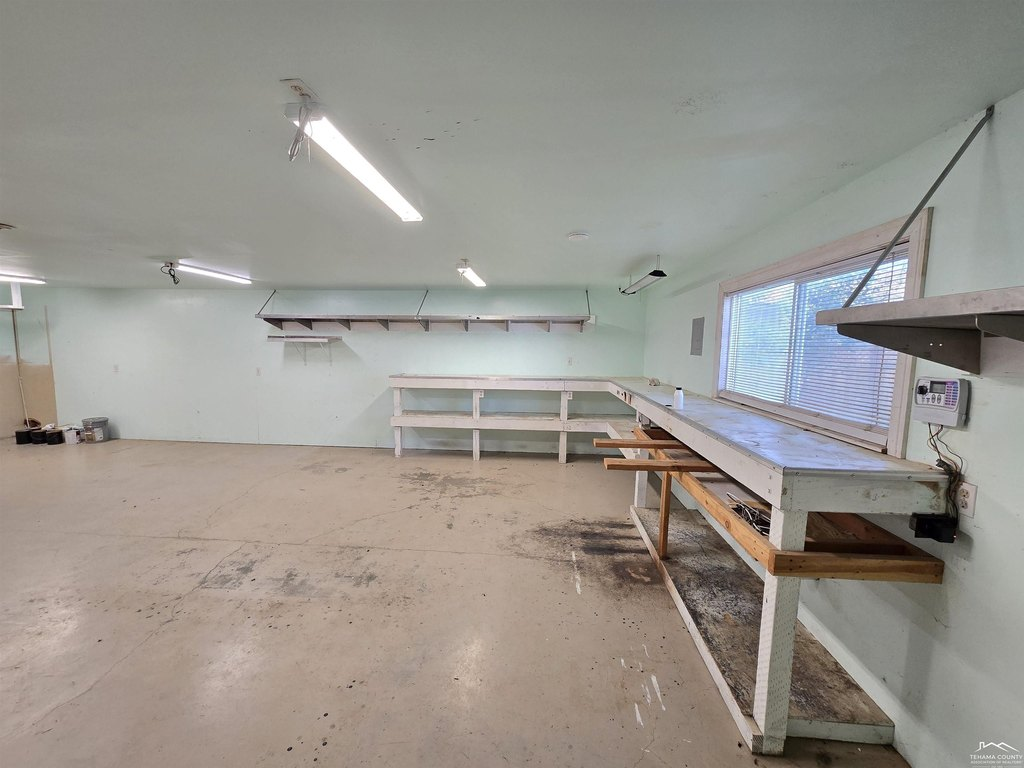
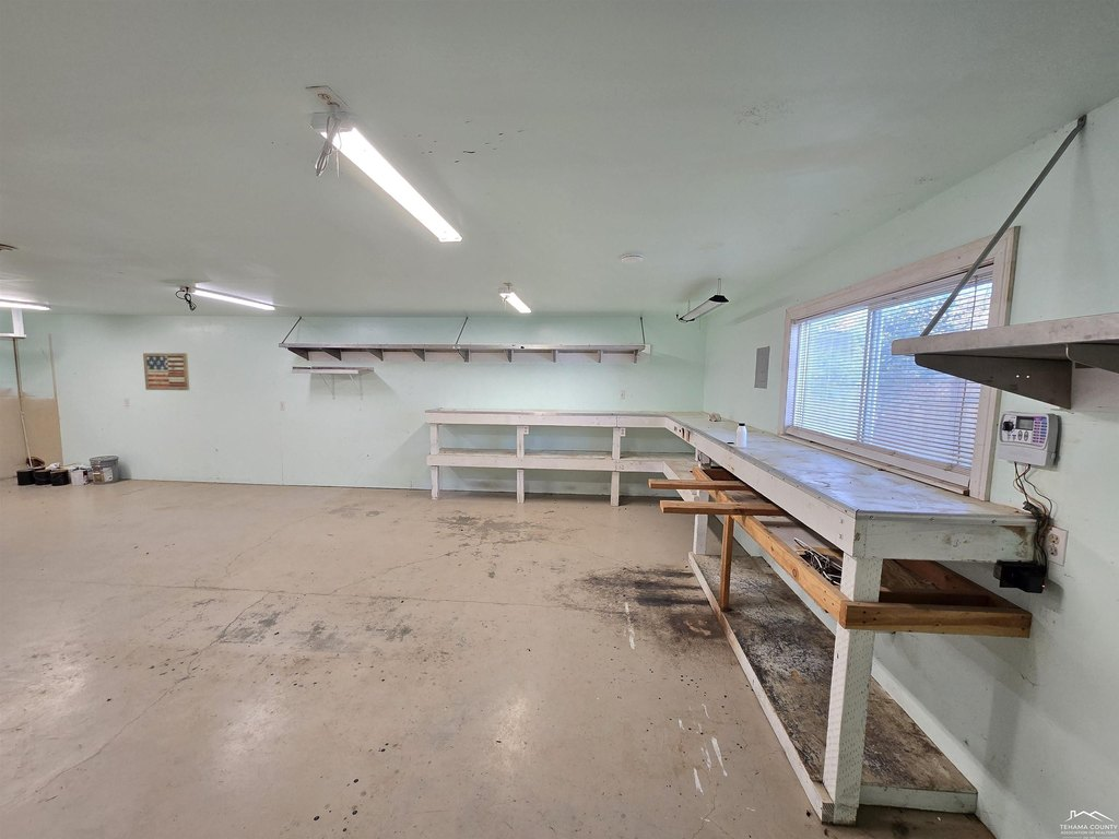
+ wall art (166, 371)
